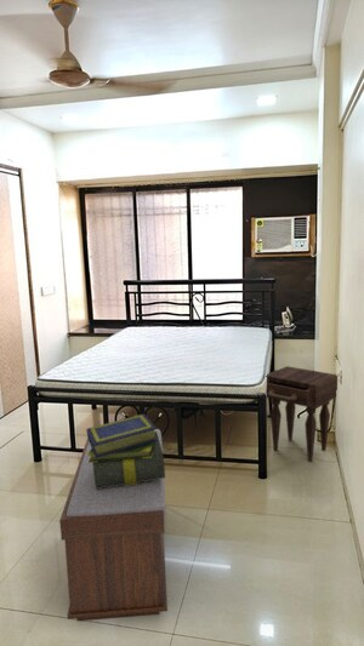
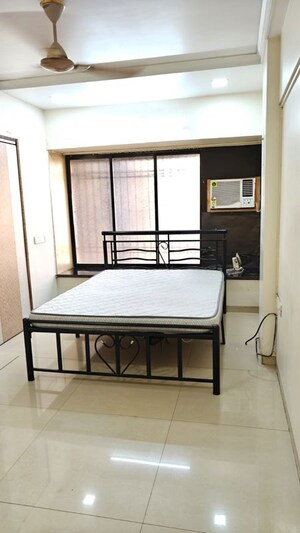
- bench (123, 509)
- nightstand (294, 415)
- stack of books (124, 450)
